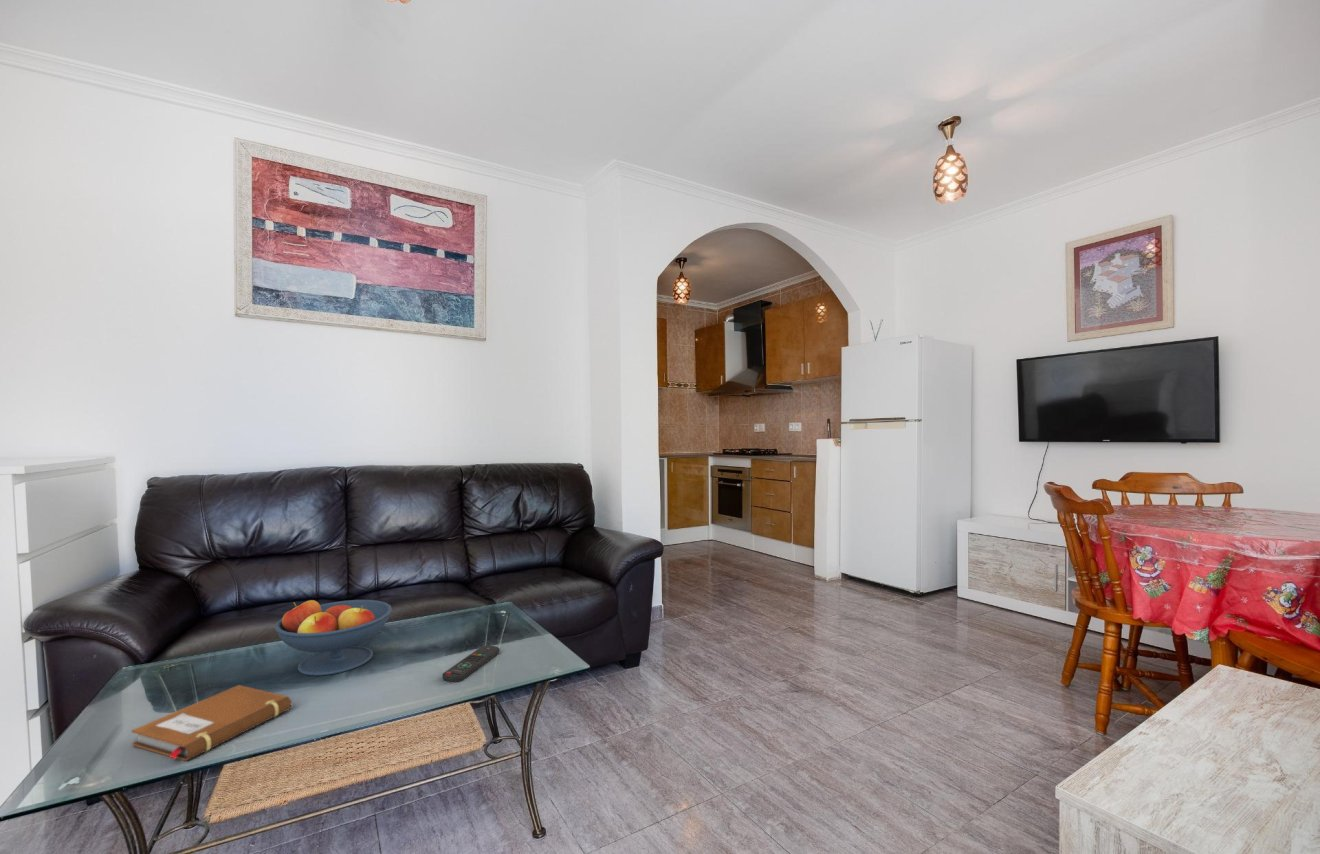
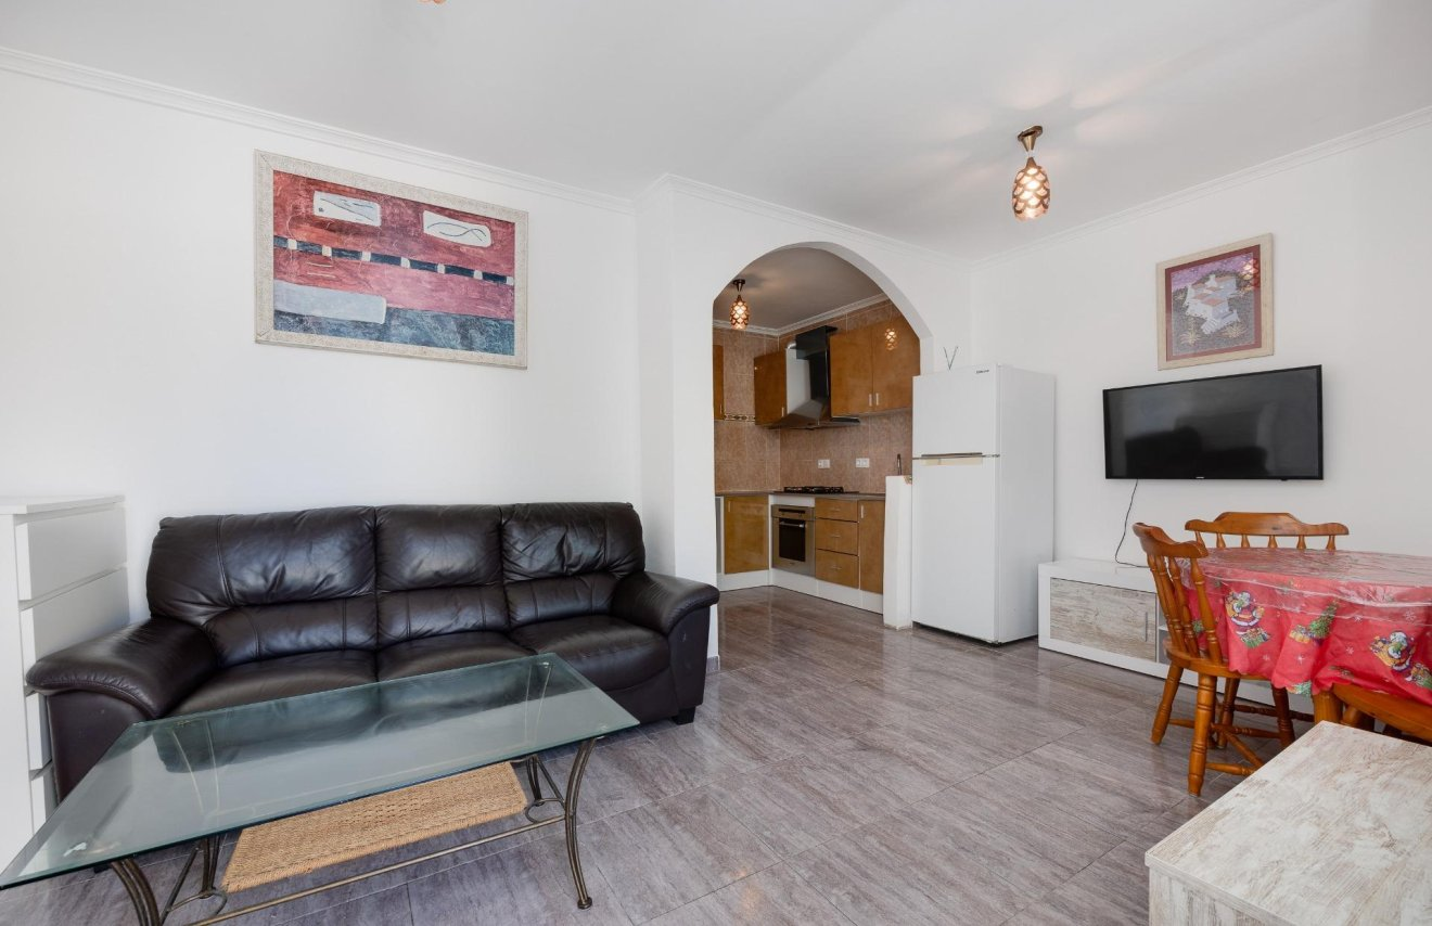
- notebook (213, 721)
- remote control (472, 662)
- fruit bowl (336, 630)
